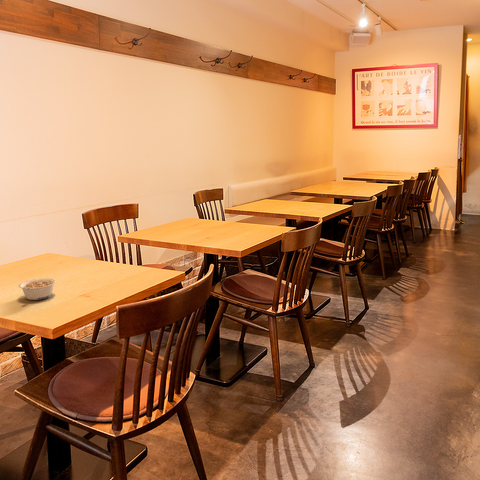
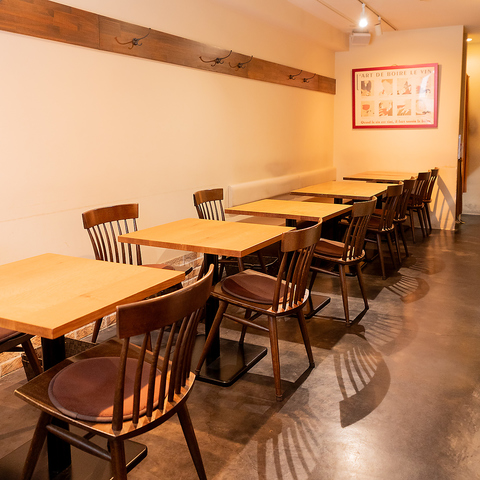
- legume (38, 288)
